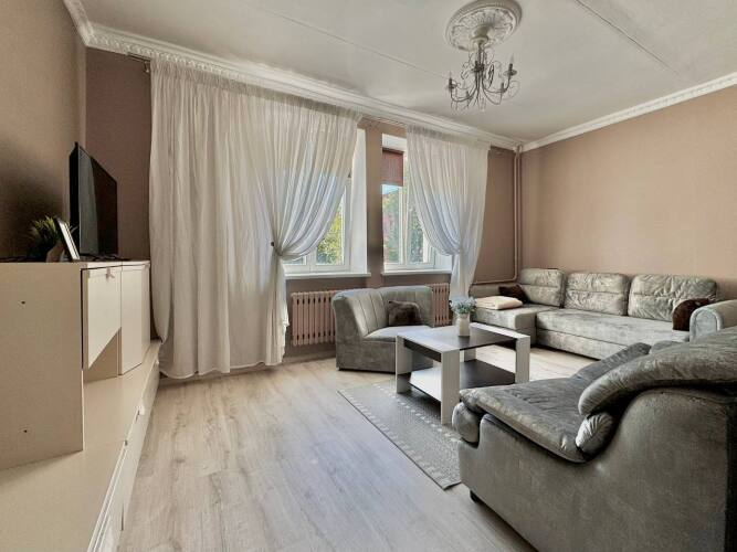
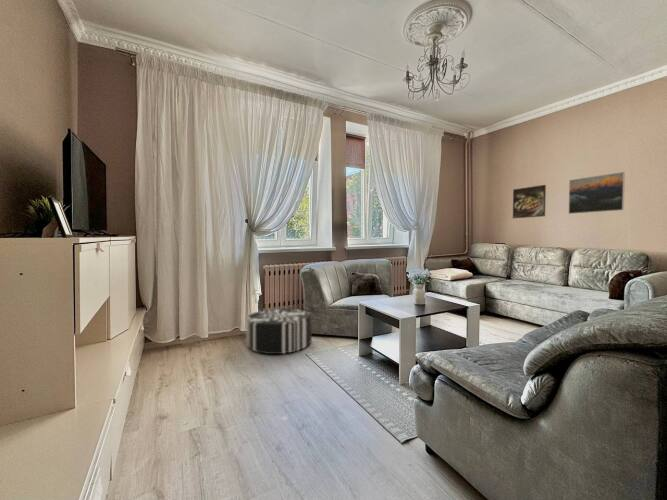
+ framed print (528, 202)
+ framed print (594, 194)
+ pouf (279, 329)
